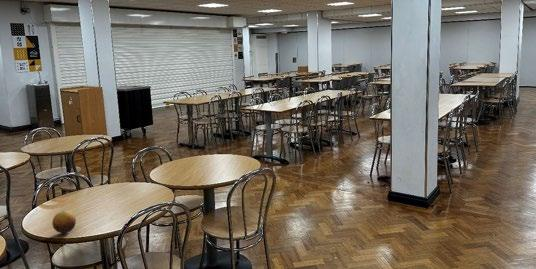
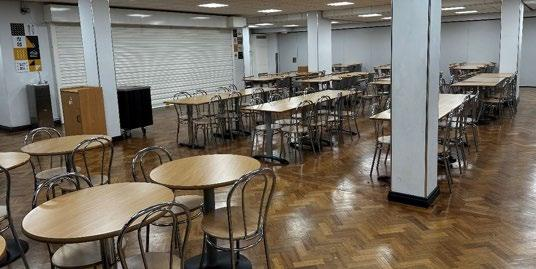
- fruit (64, 221)
